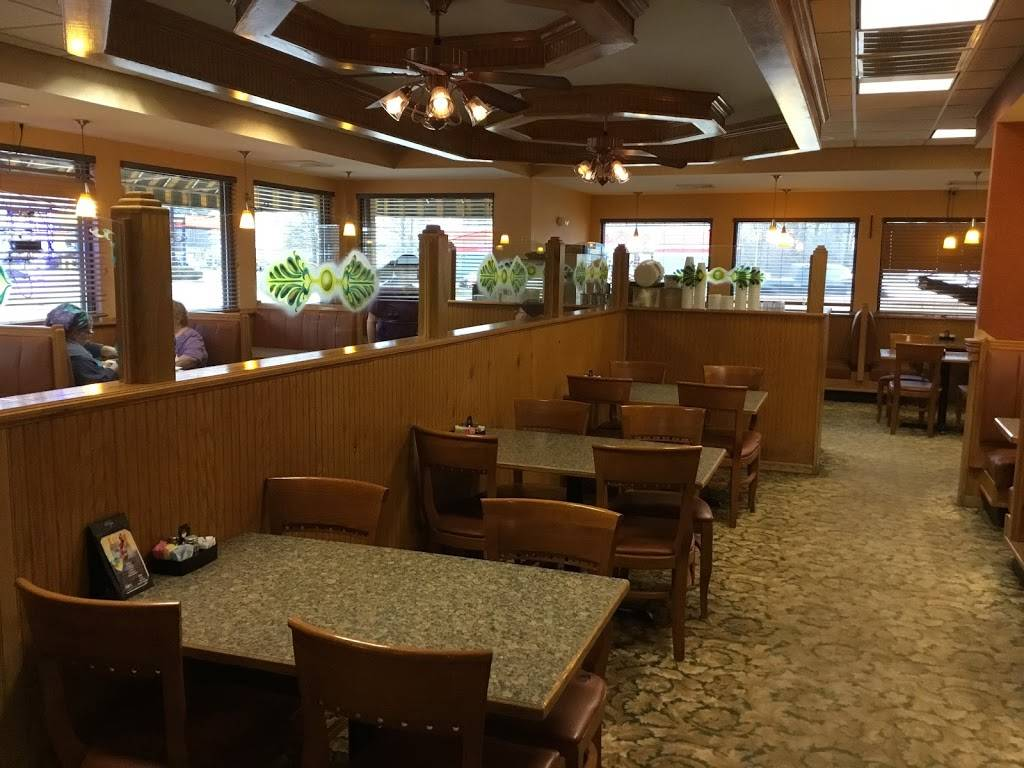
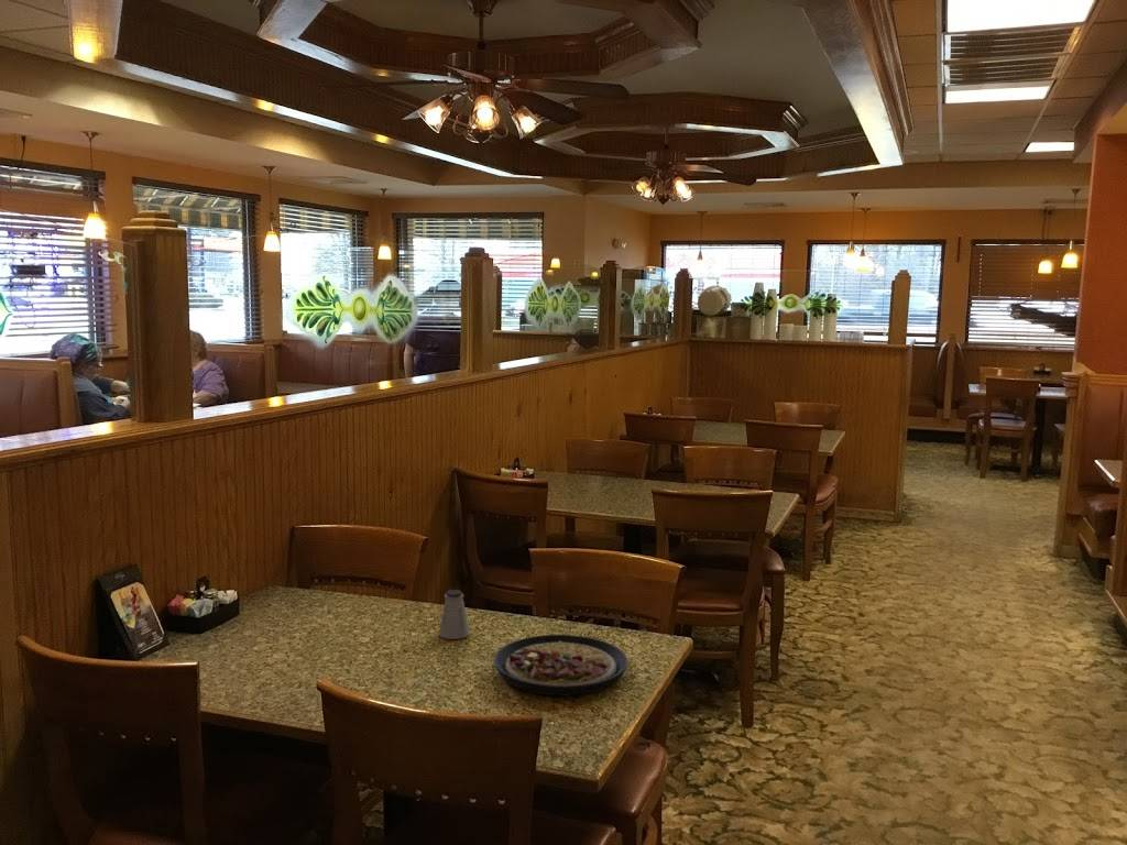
+ saltshaker (453, 613)
+ plate (560, 661)
